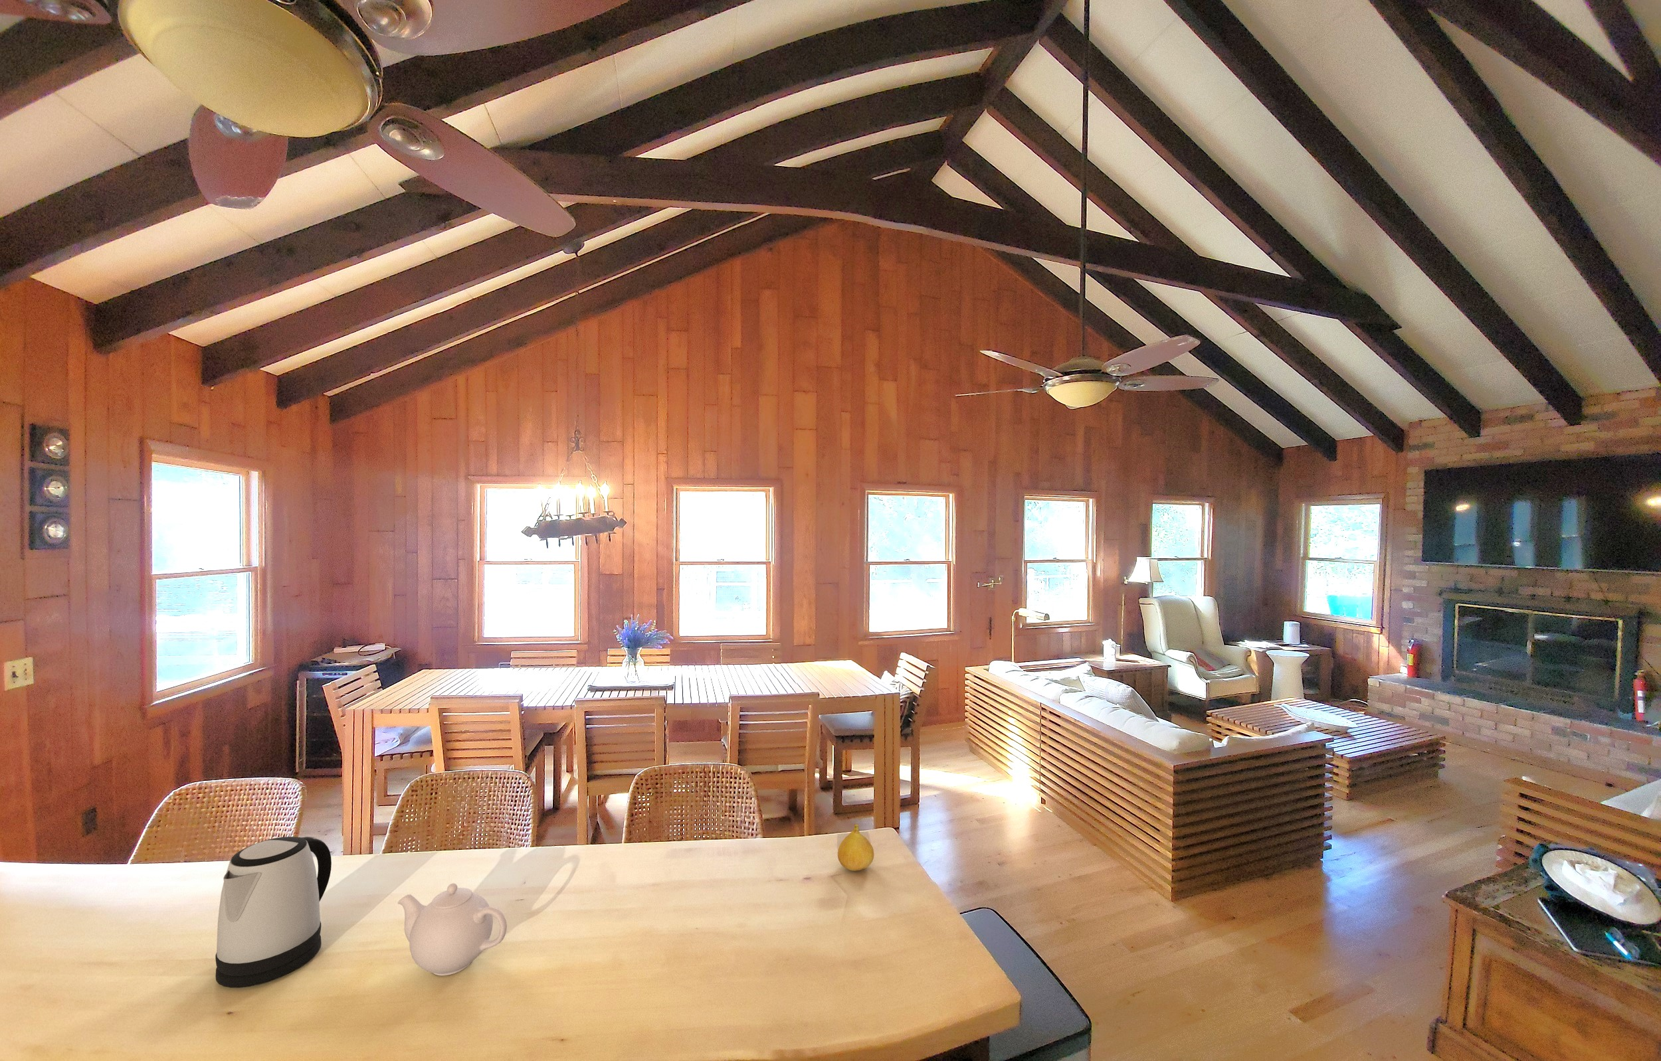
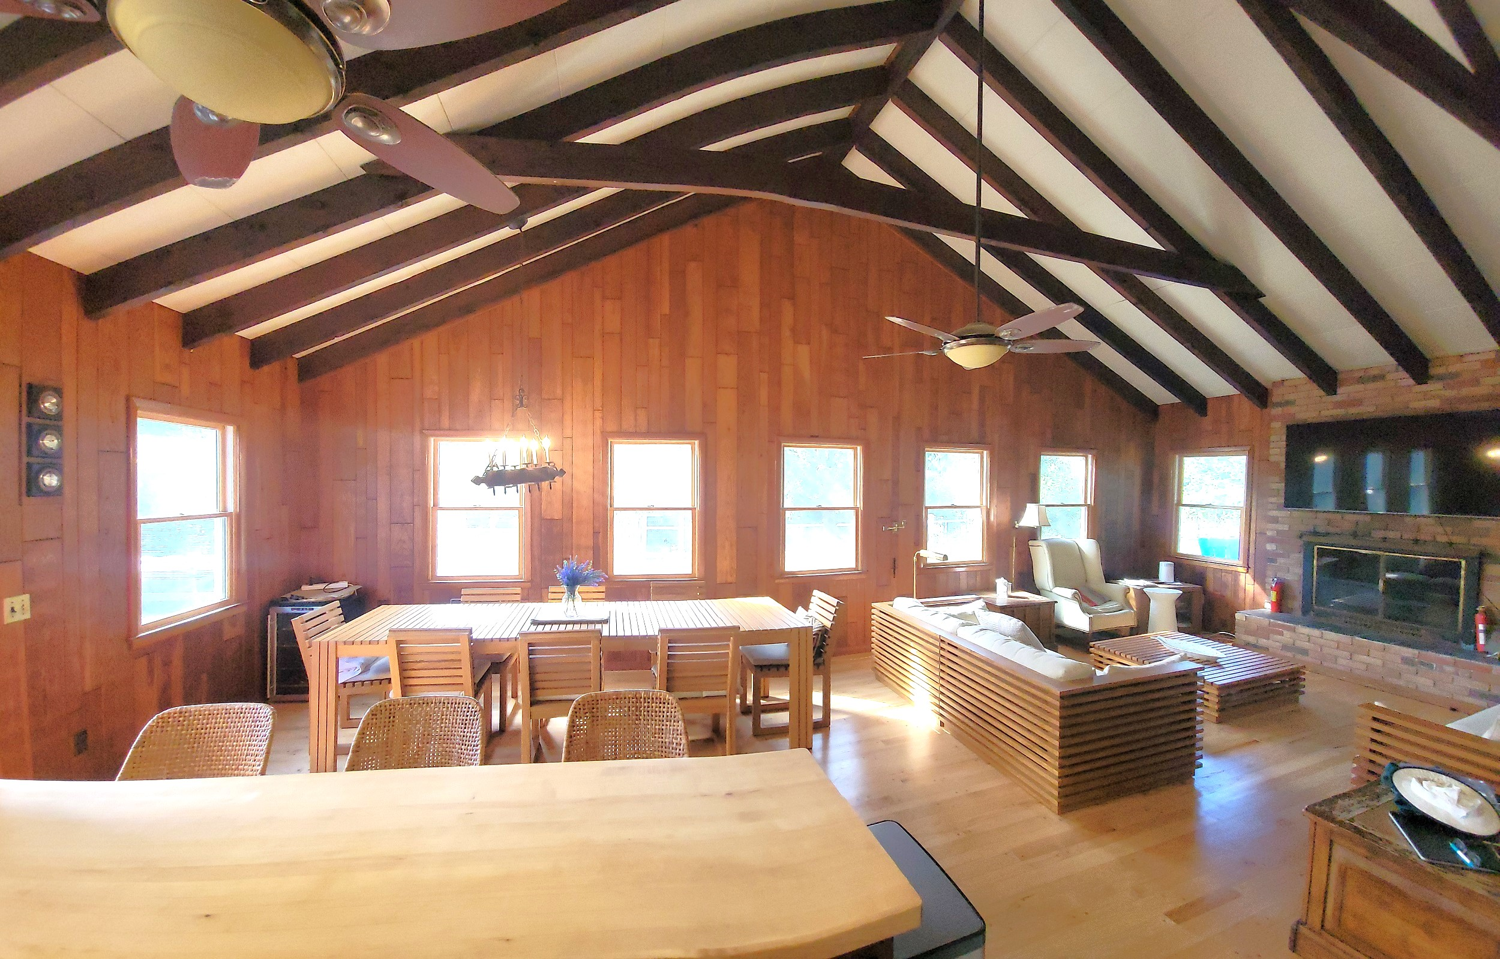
- fruit (856, 846)
- kettle (281, 895)
- teapot (452, 923)
